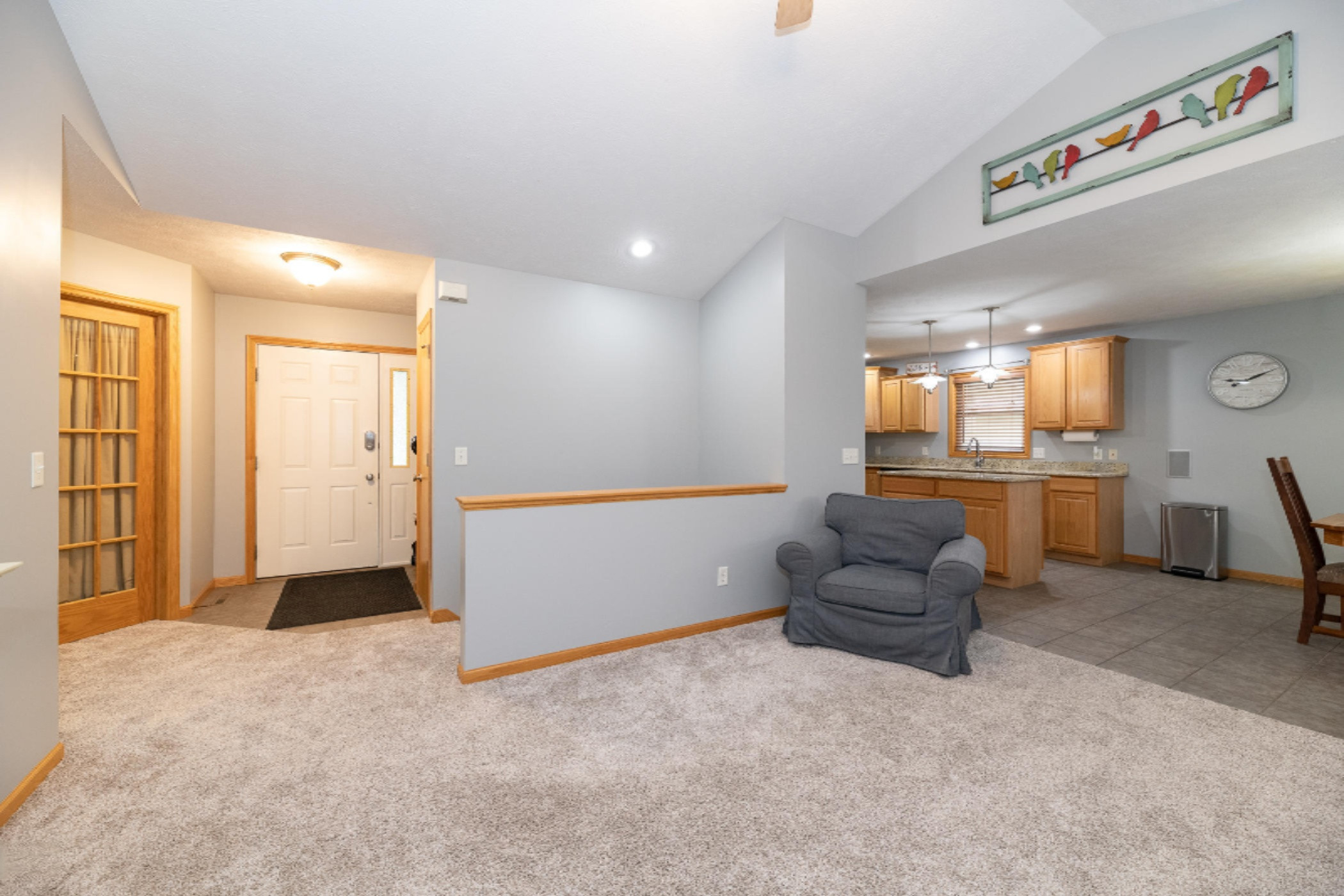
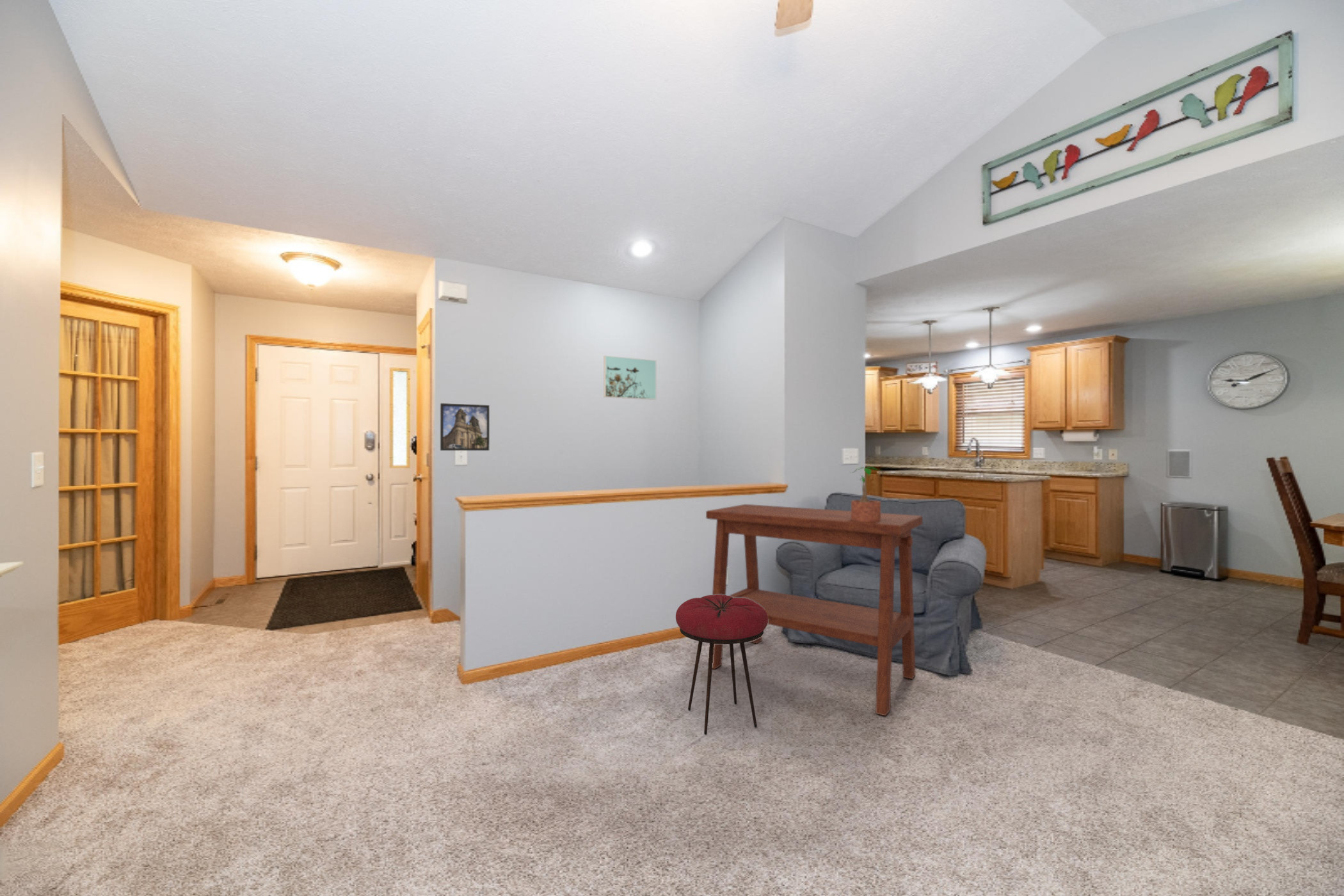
+ side table (807, 597)
+ potted plant (865, 493)
+ stool (712, 660)
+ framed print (465, 427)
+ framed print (630, 378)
